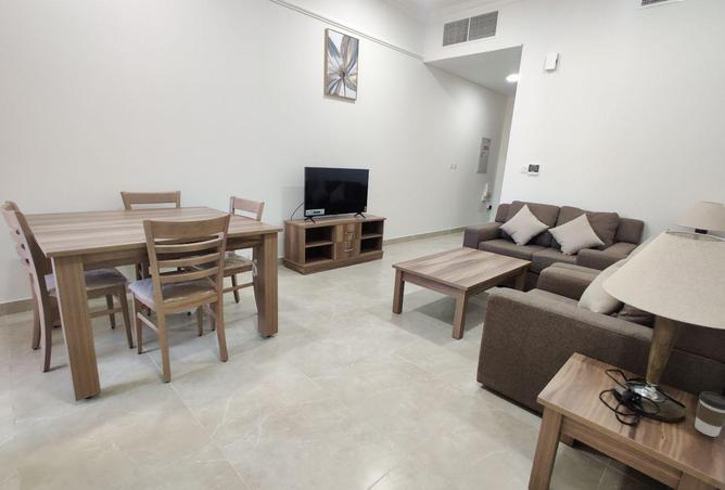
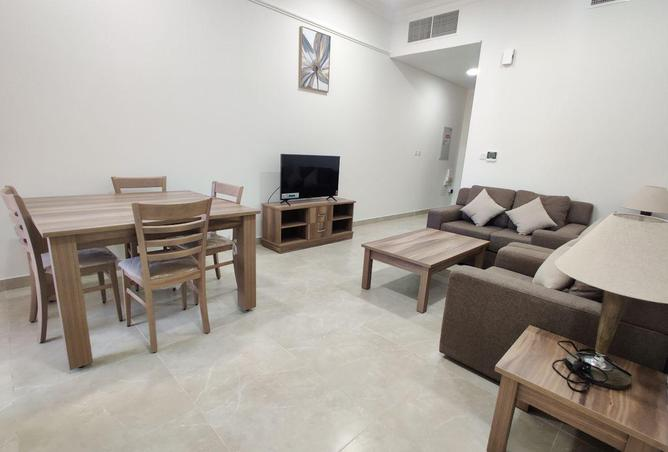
- coffee cup (711, 414)
